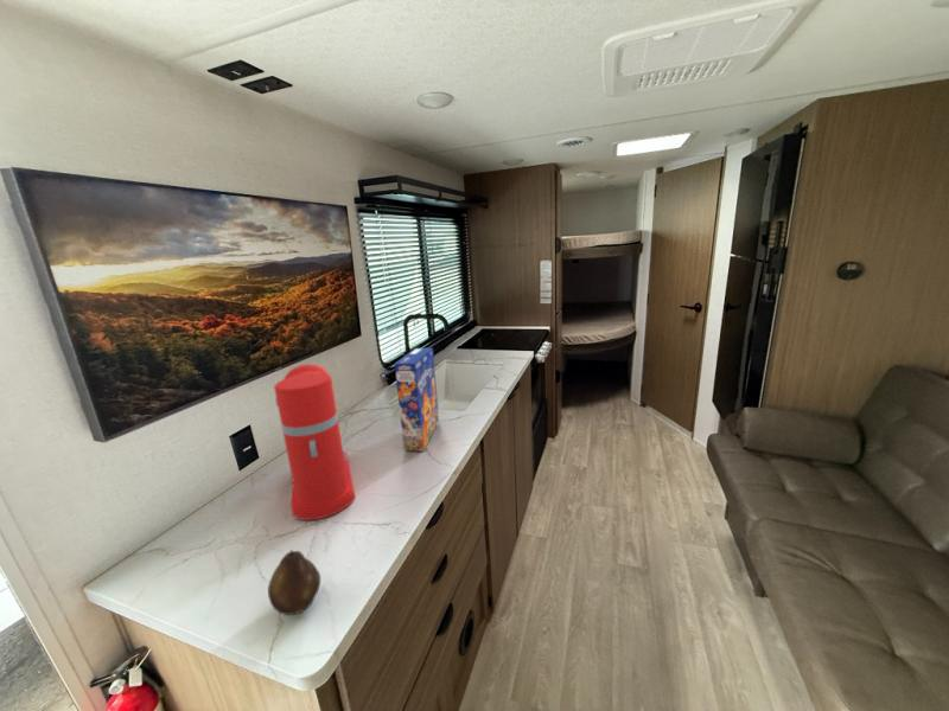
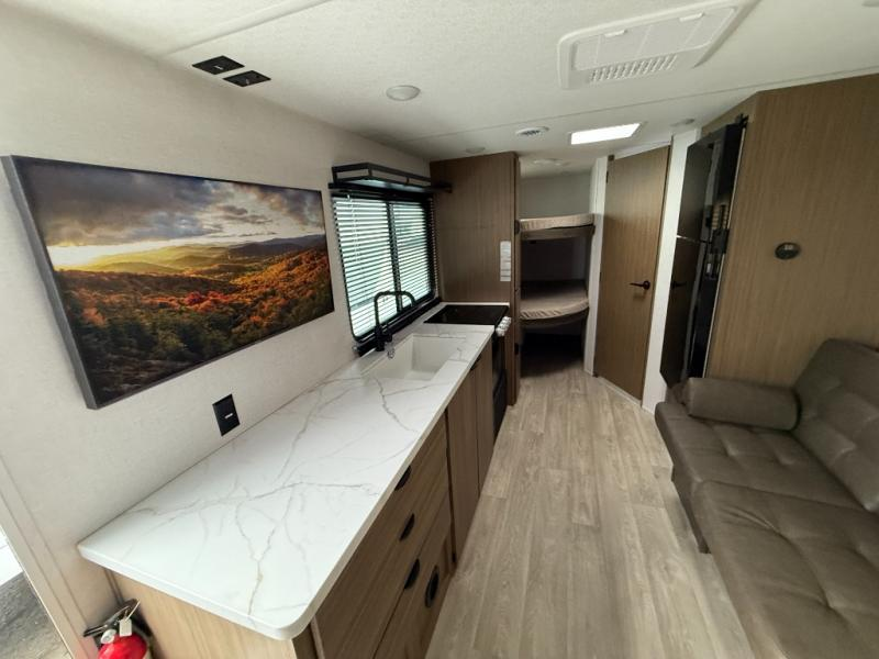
- fruit (293, 578)
- cereal box (419, 396)
- coffee maker (311, 429)
